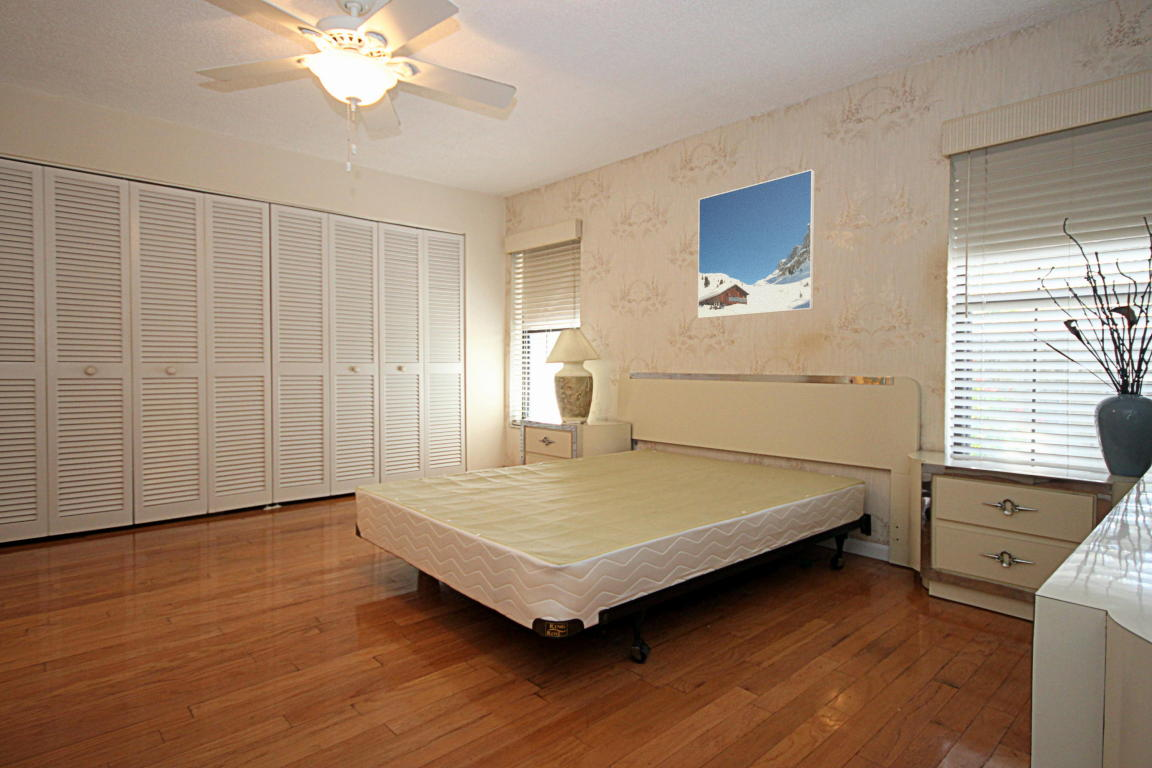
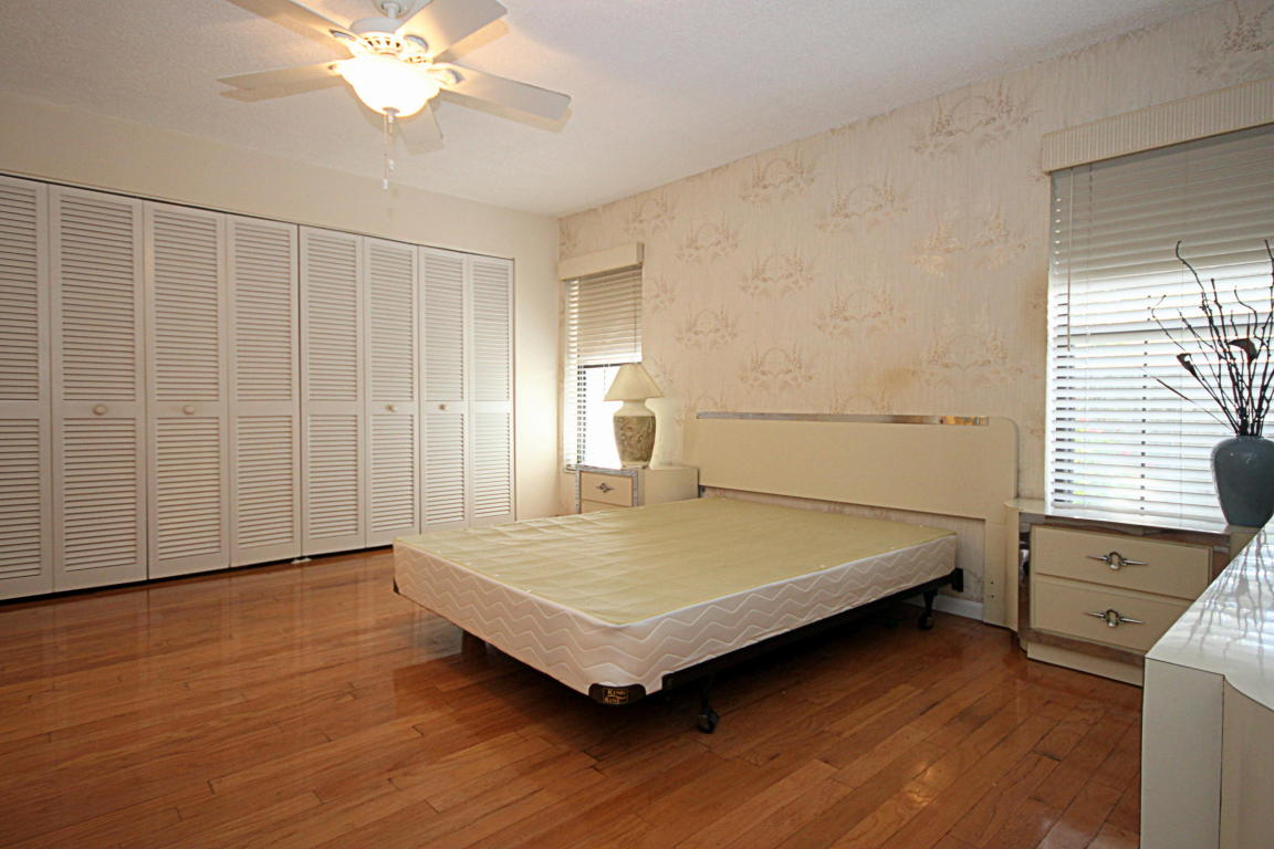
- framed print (751, 249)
